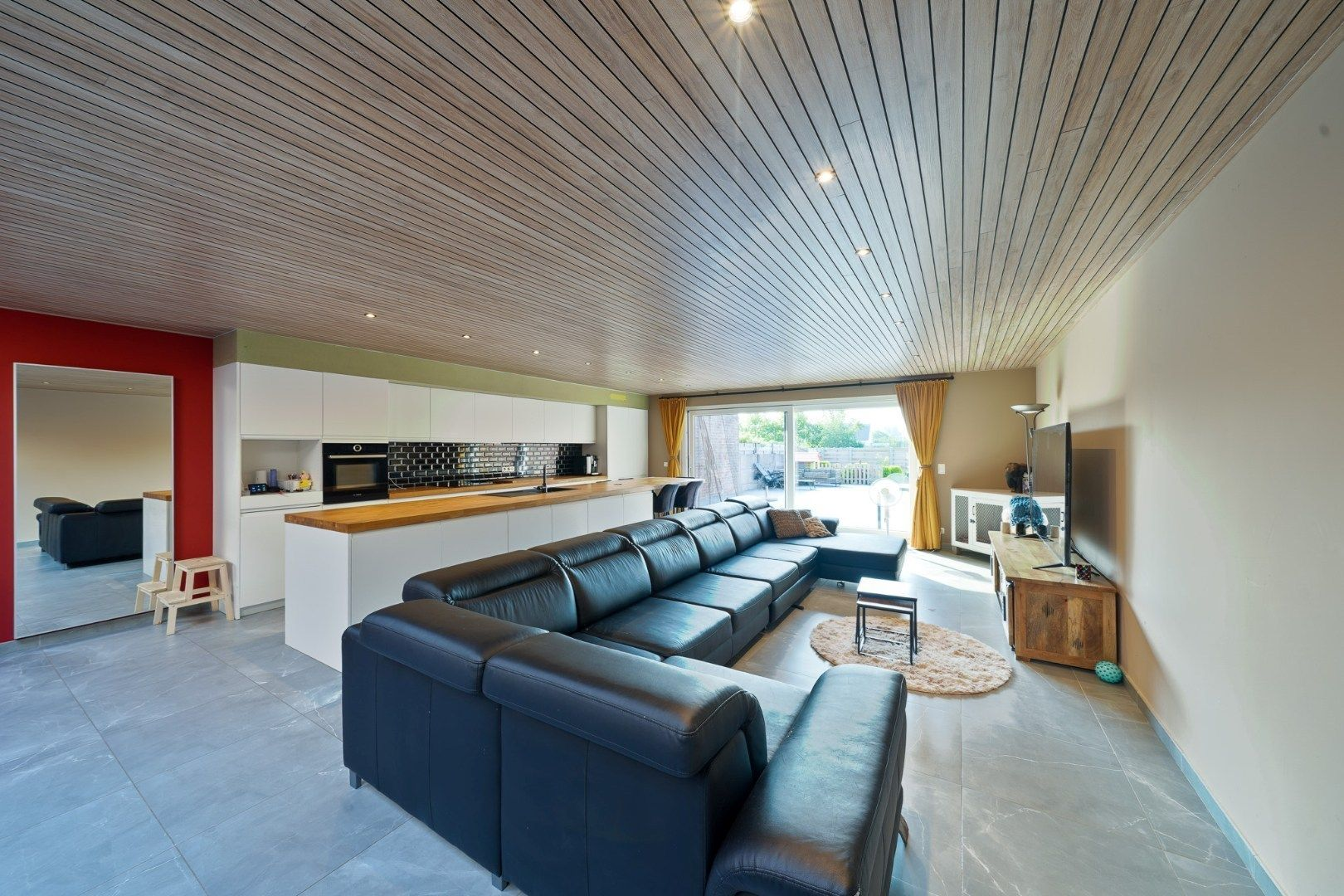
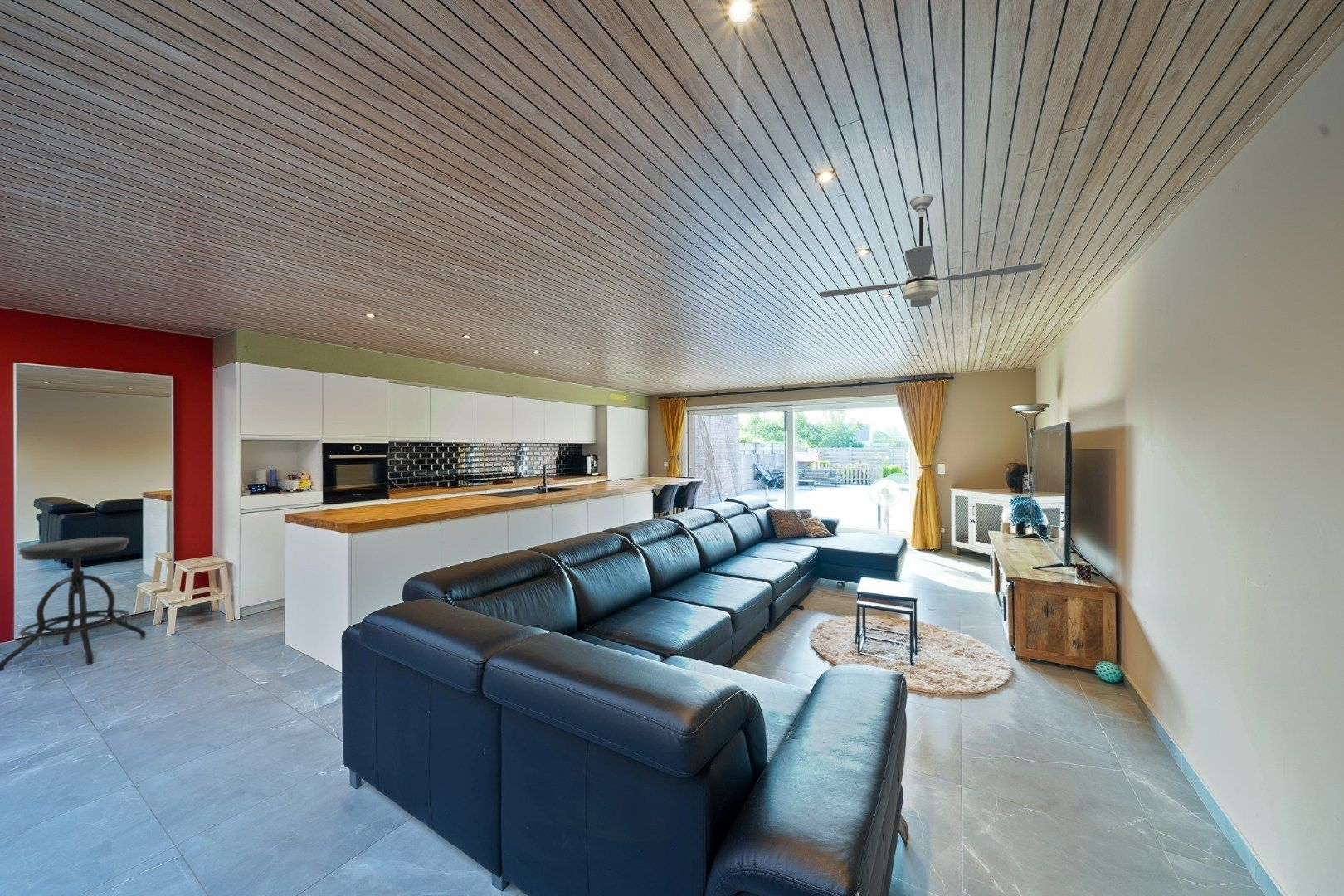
+ ceiling fan (921, 248)
+ stool (79, 598)
